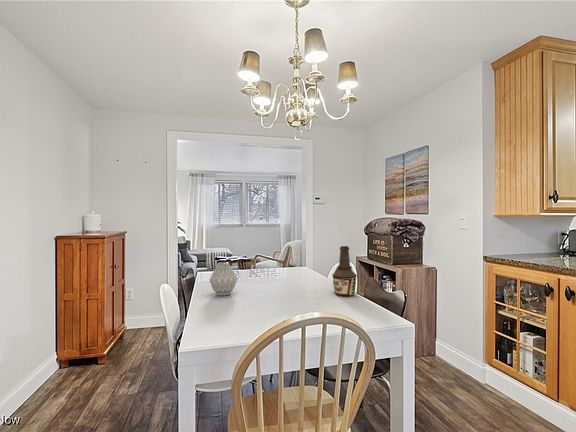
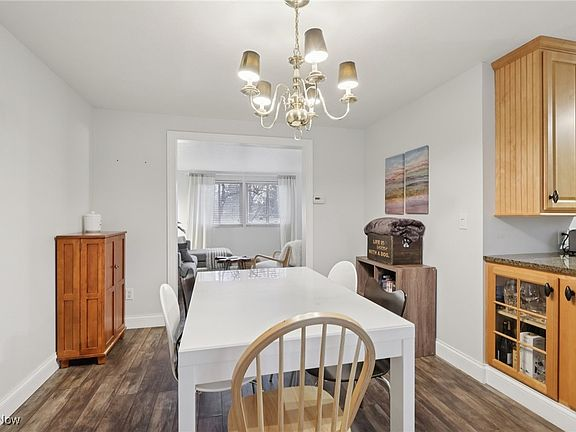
- bottle (343, 270)
- vase (223, 278)
